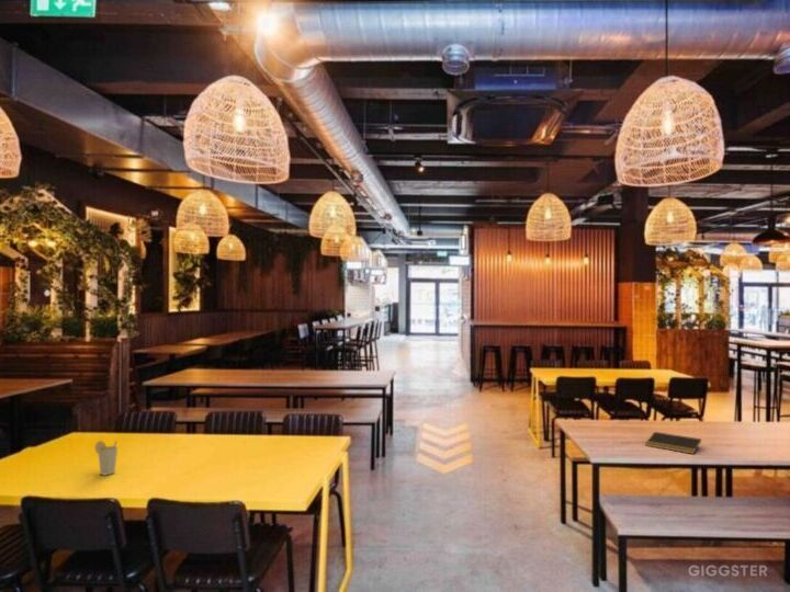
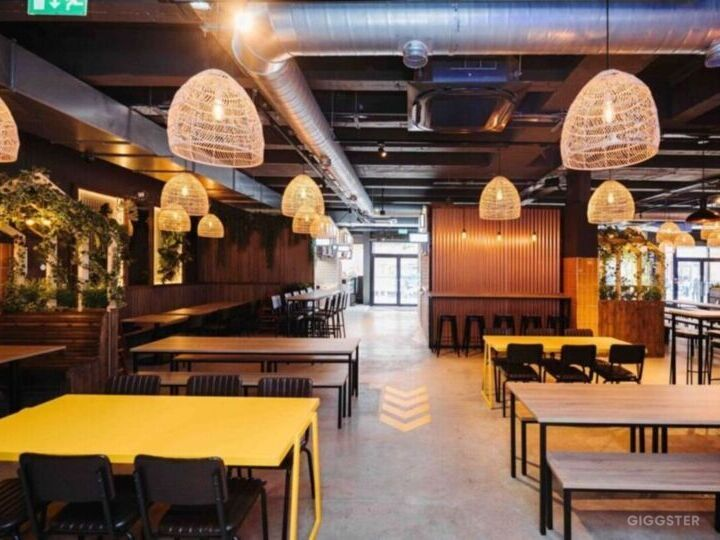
- notepad (673, 442)
- cup (105, 456)
